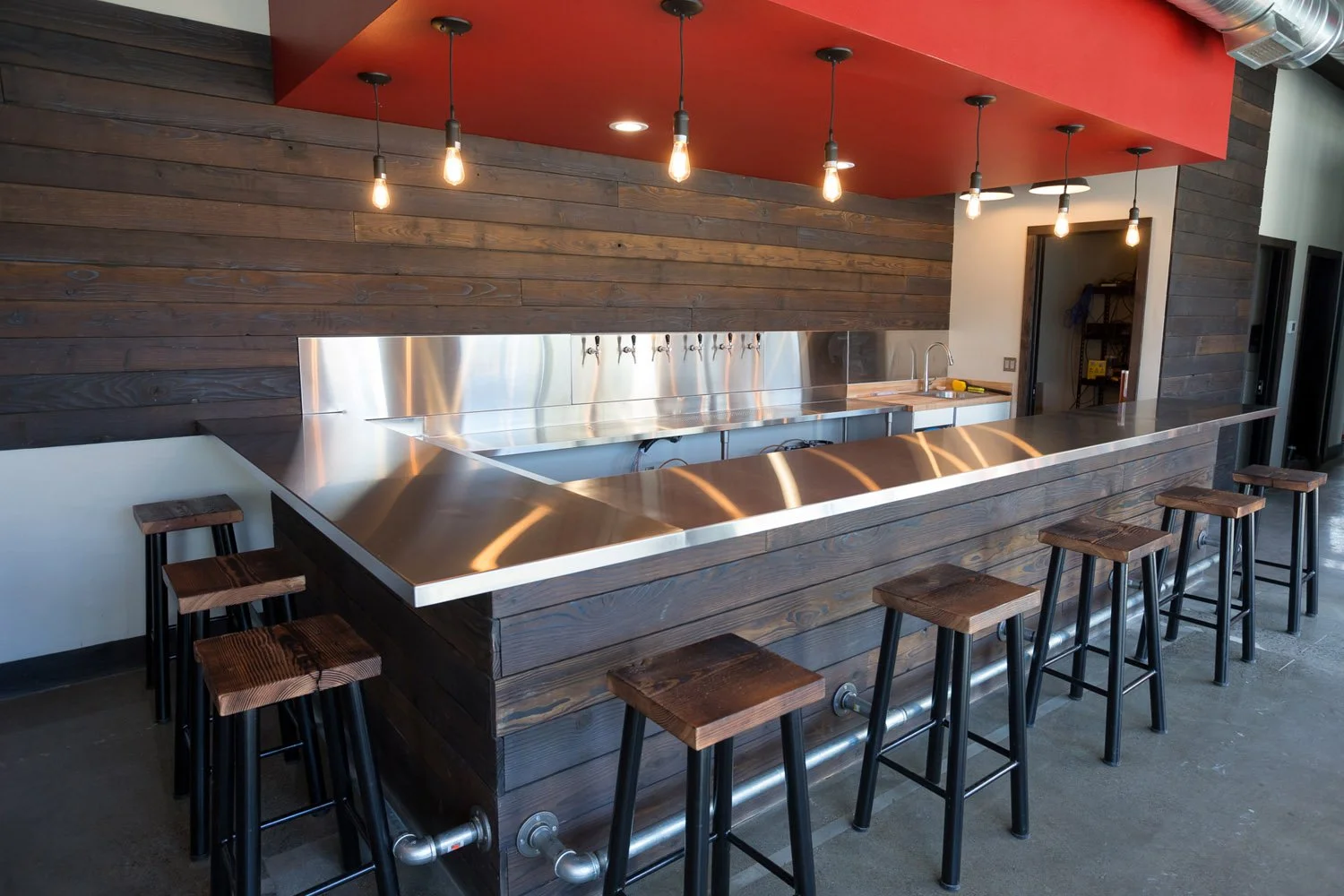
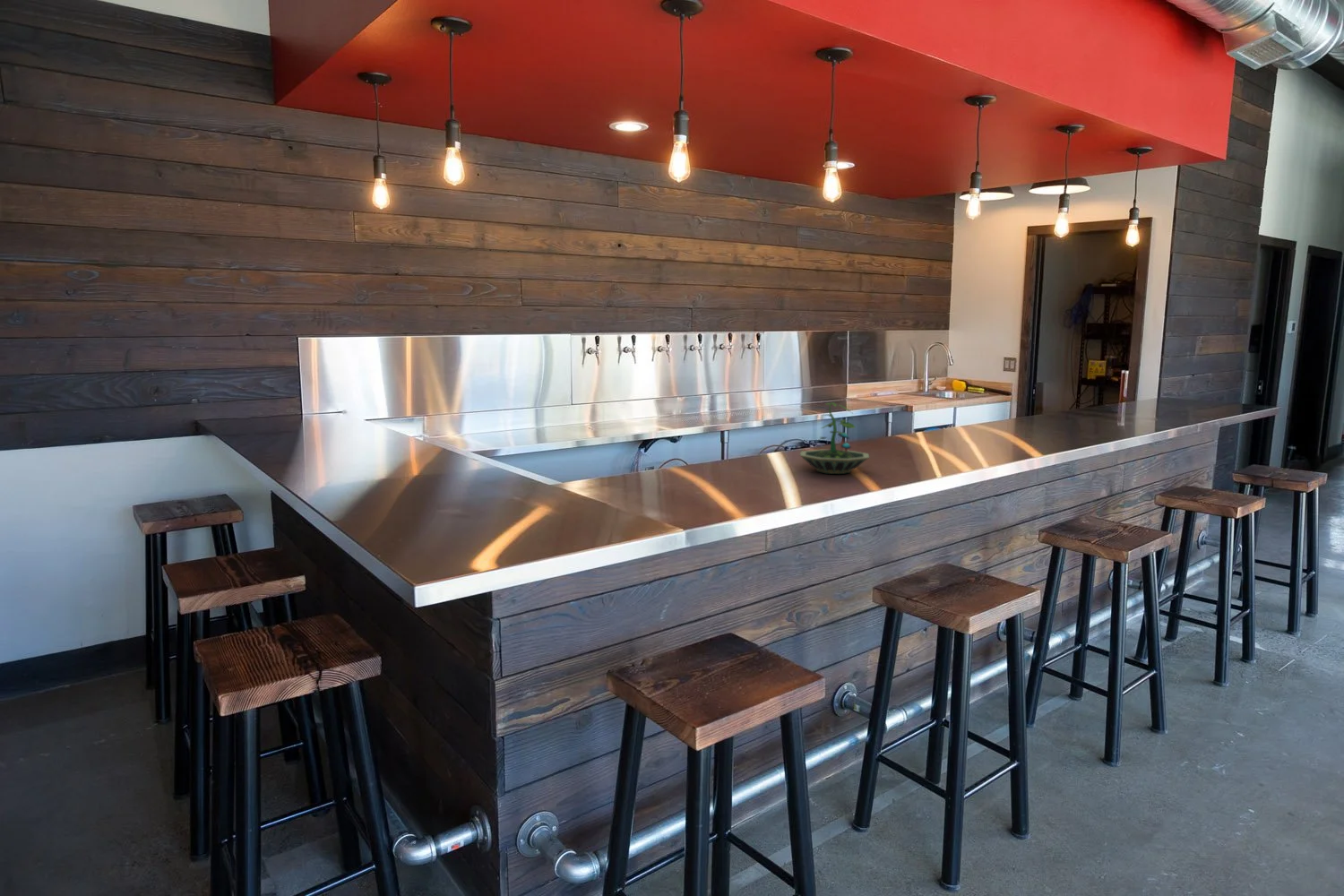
+ terrarium (833, 417)
